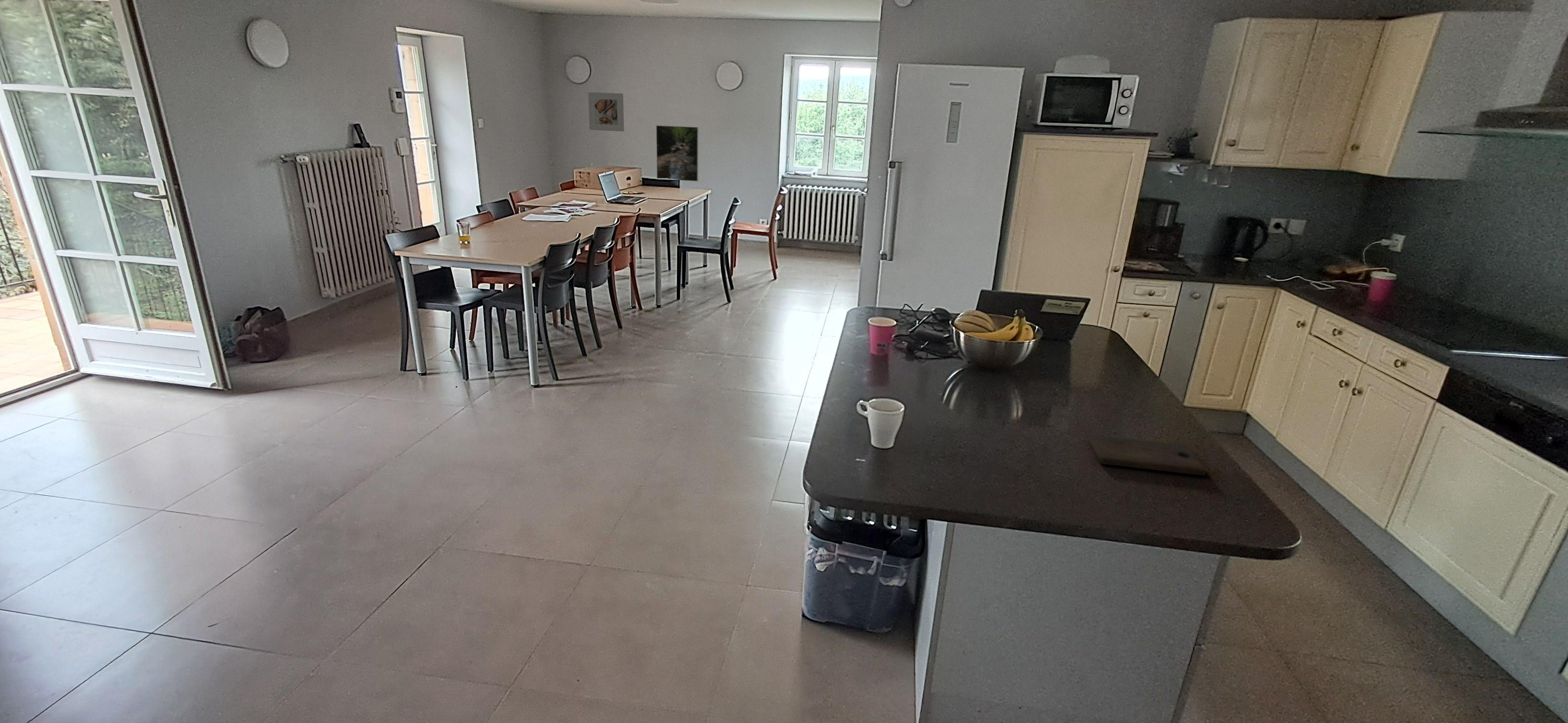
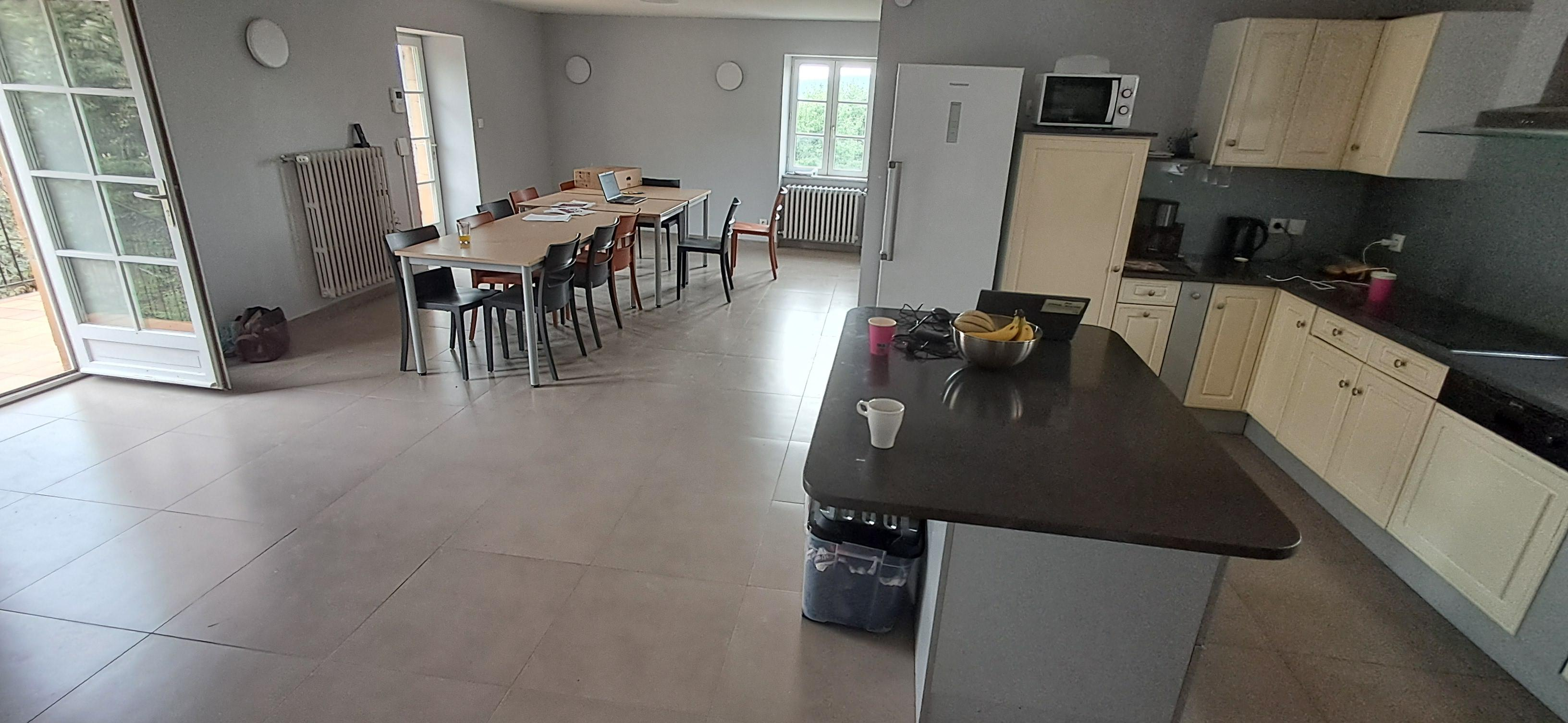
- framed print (677, 153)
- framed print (606, 112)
- cutting board (1144, 454)
